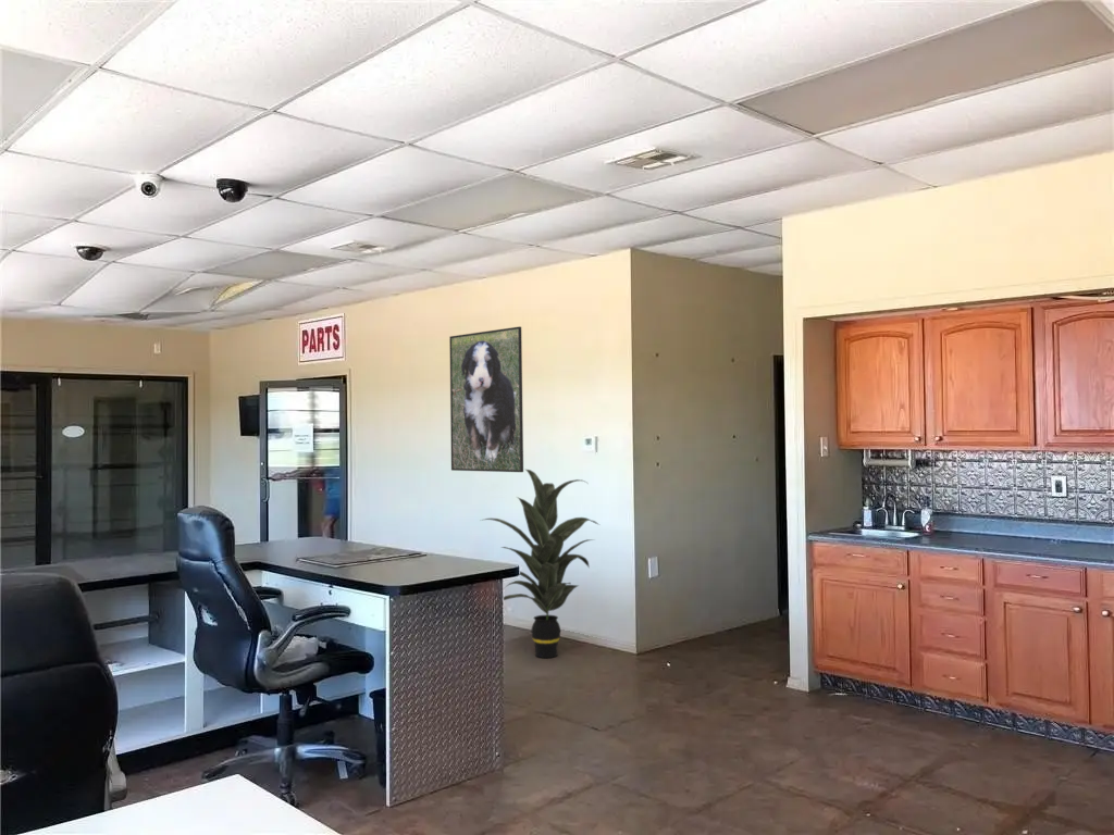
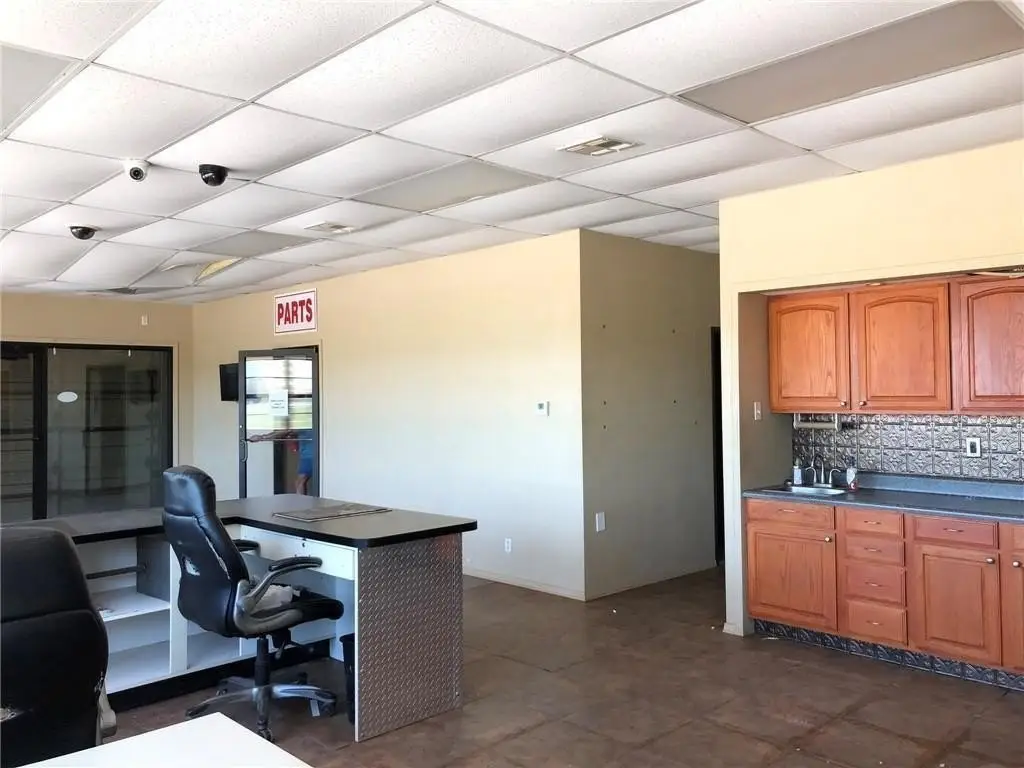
- indoor plant (543, 561)
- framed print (484, 401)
